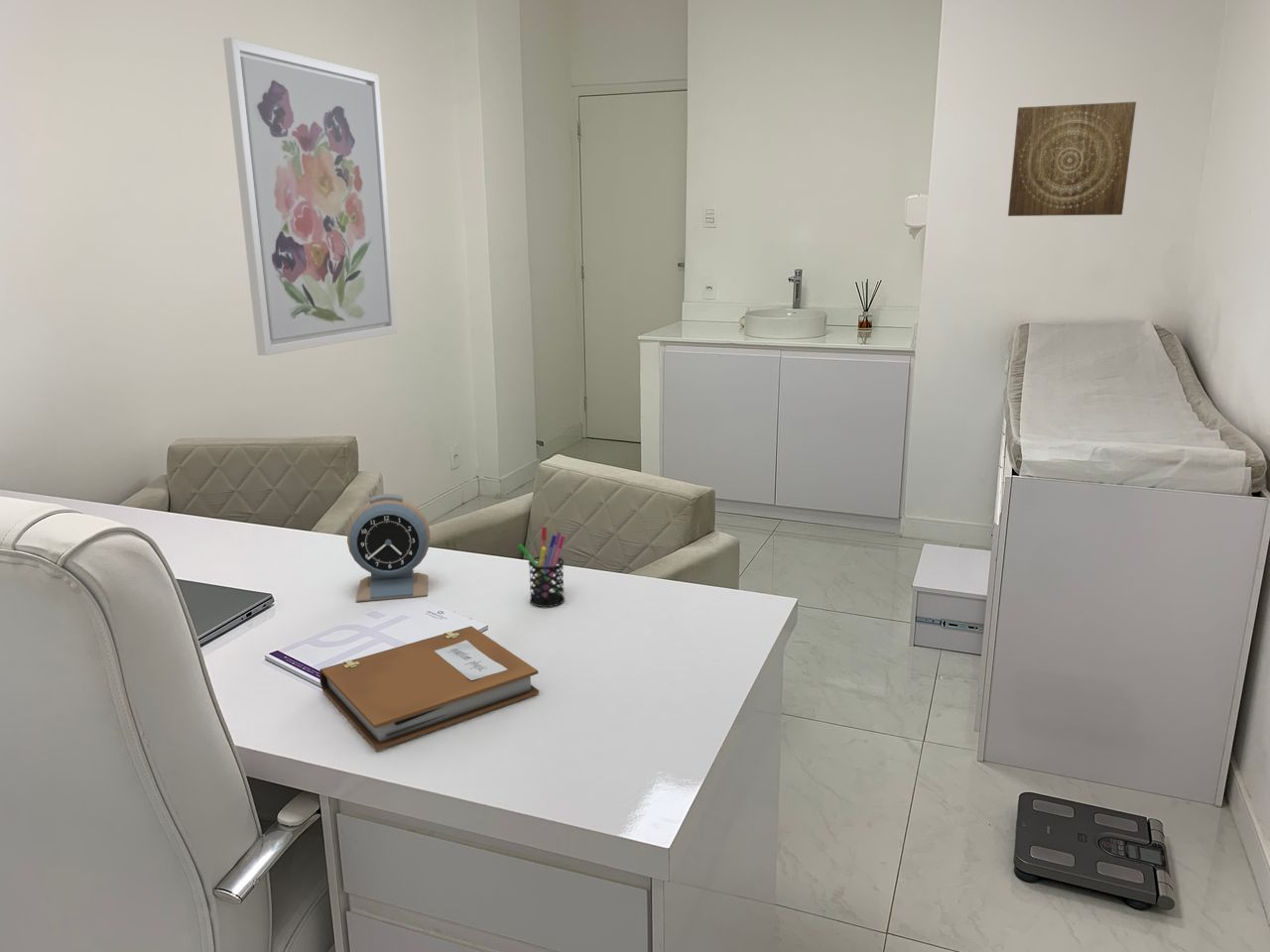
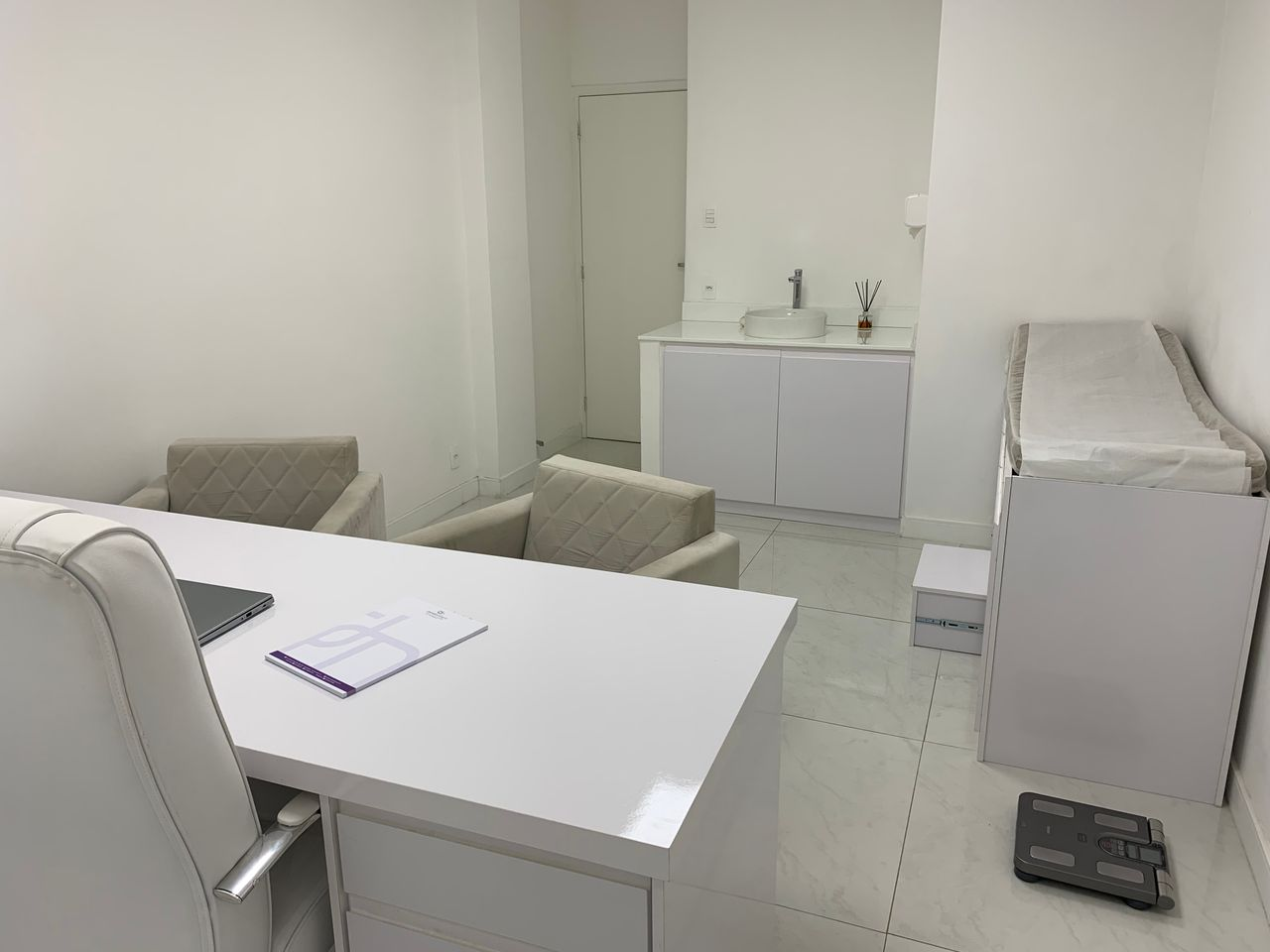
- wall art (1070, 161)
- alarm clock (389, 541)
- wall art (321, 205)
- notebook (432, 678)
- pen holder (542, 566)
